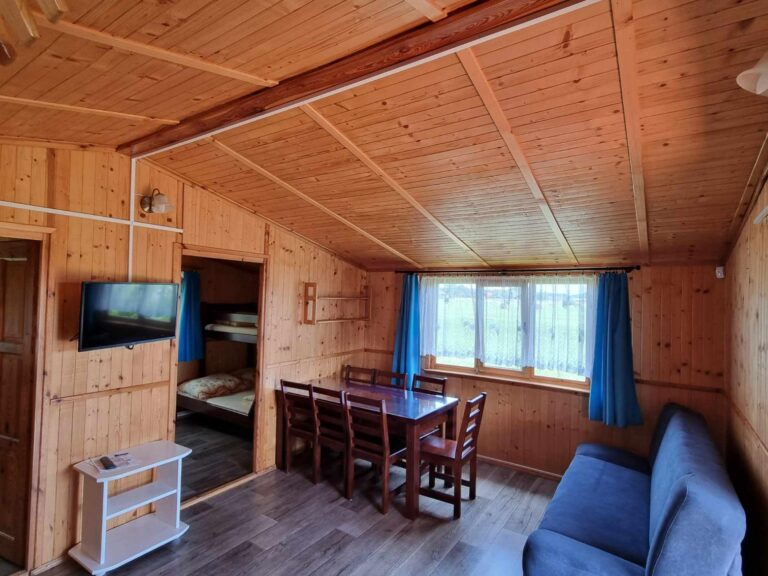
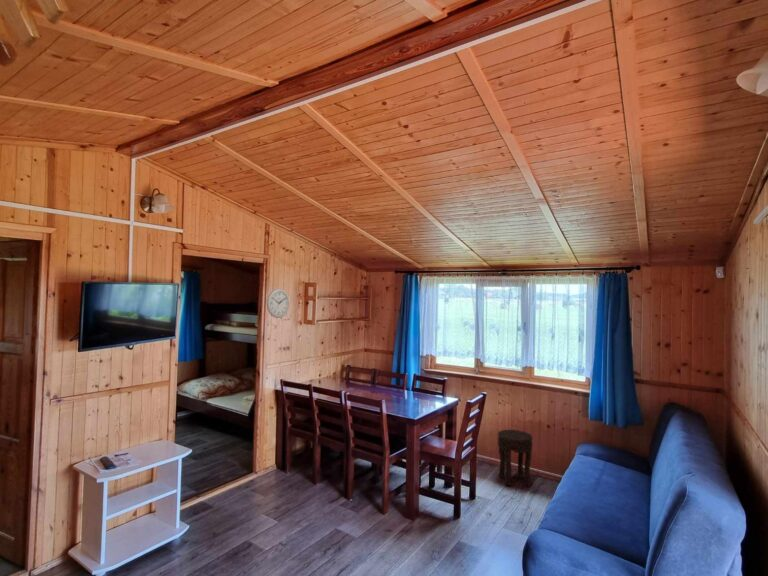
+ side table (518, 458)
+ wall clock (278, 303)
